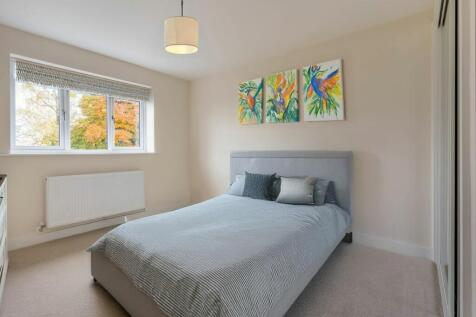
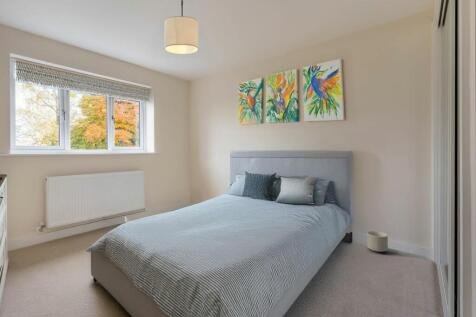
+ planter (377, 242)
